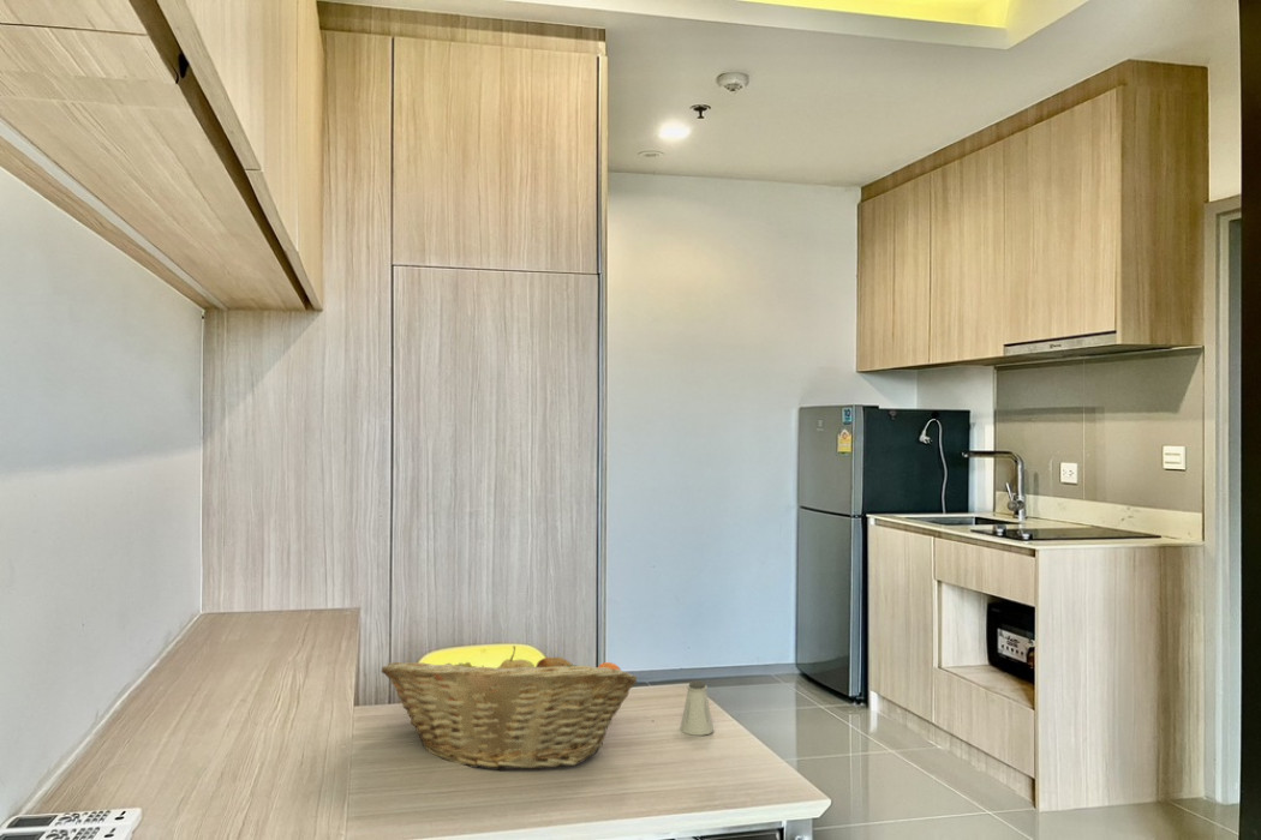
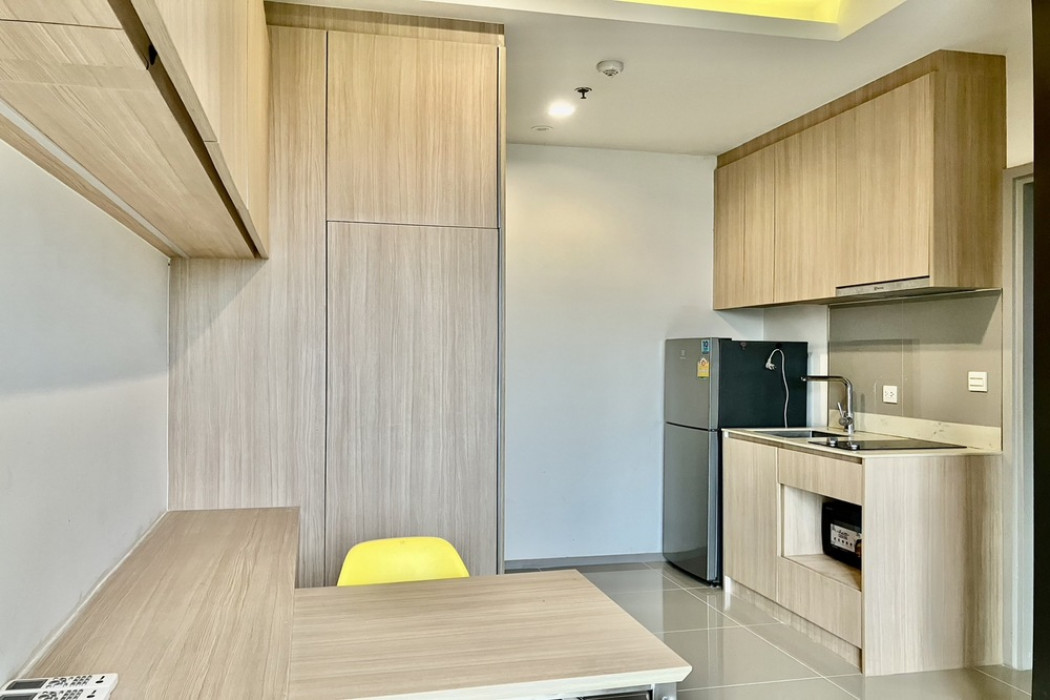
- saltshaker (697, 706)
- fruit basket (509, 694)
